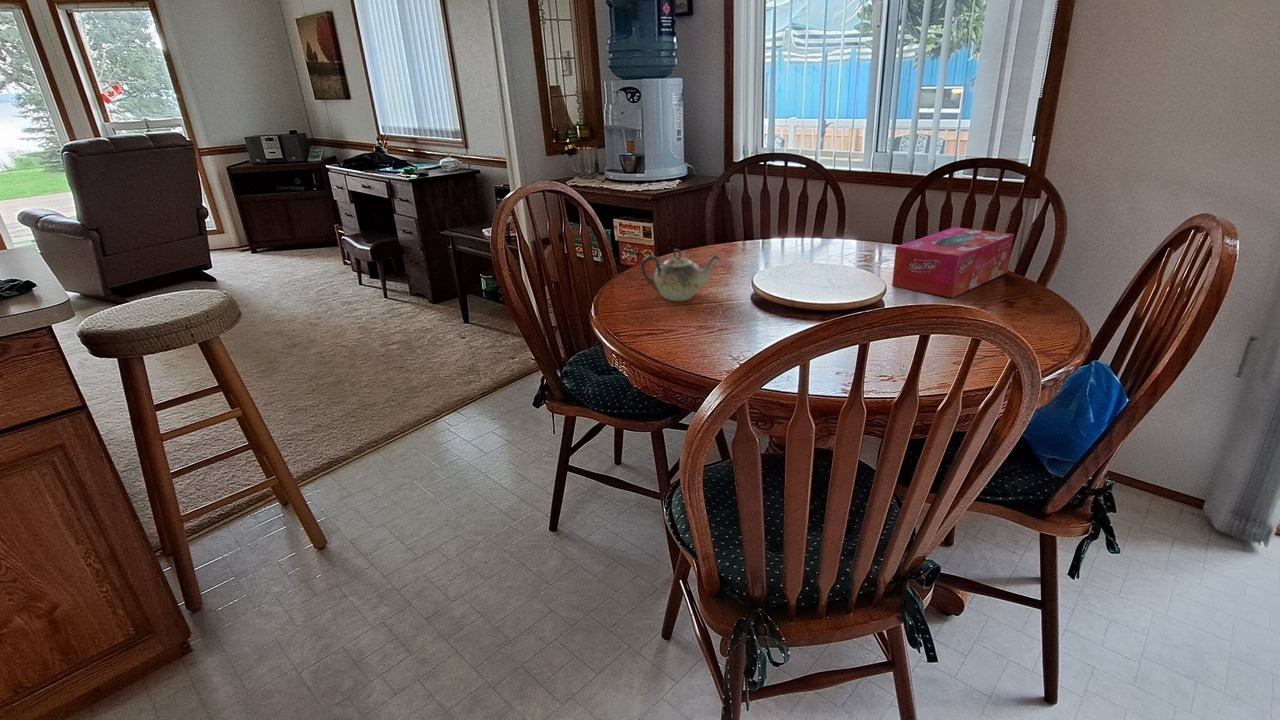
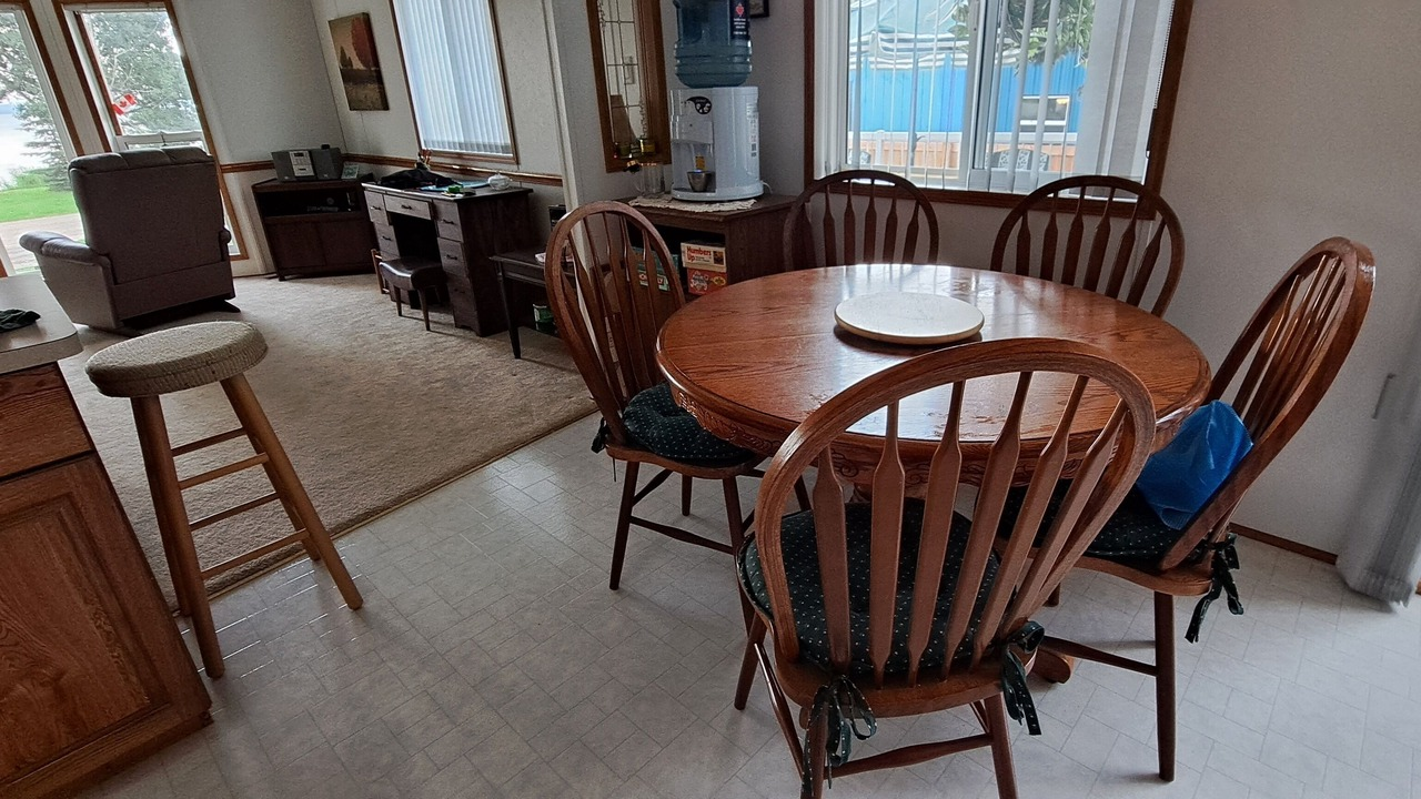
- teapot (681, 273)
- tissue box (953, 259)
